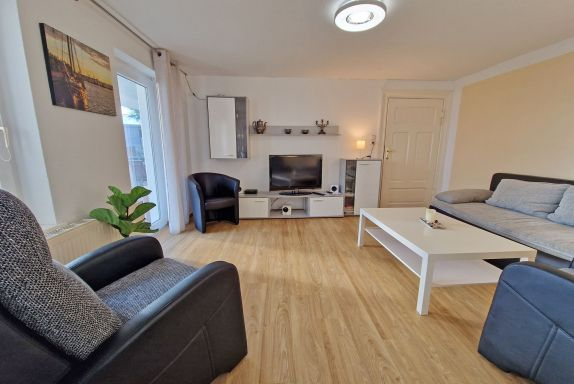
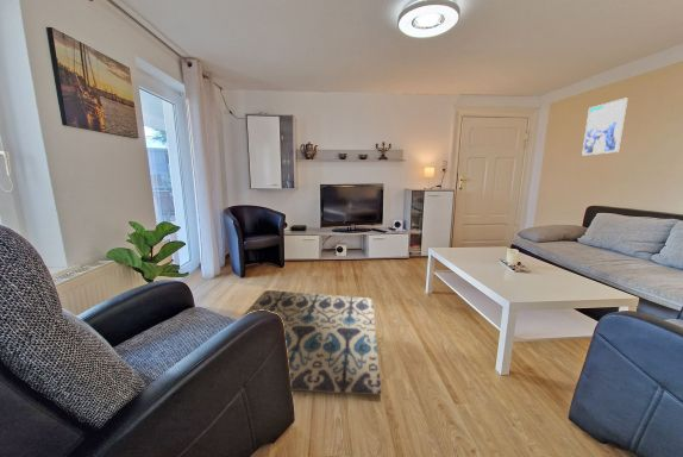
+ rug (309, 312)
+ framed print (602, 129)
